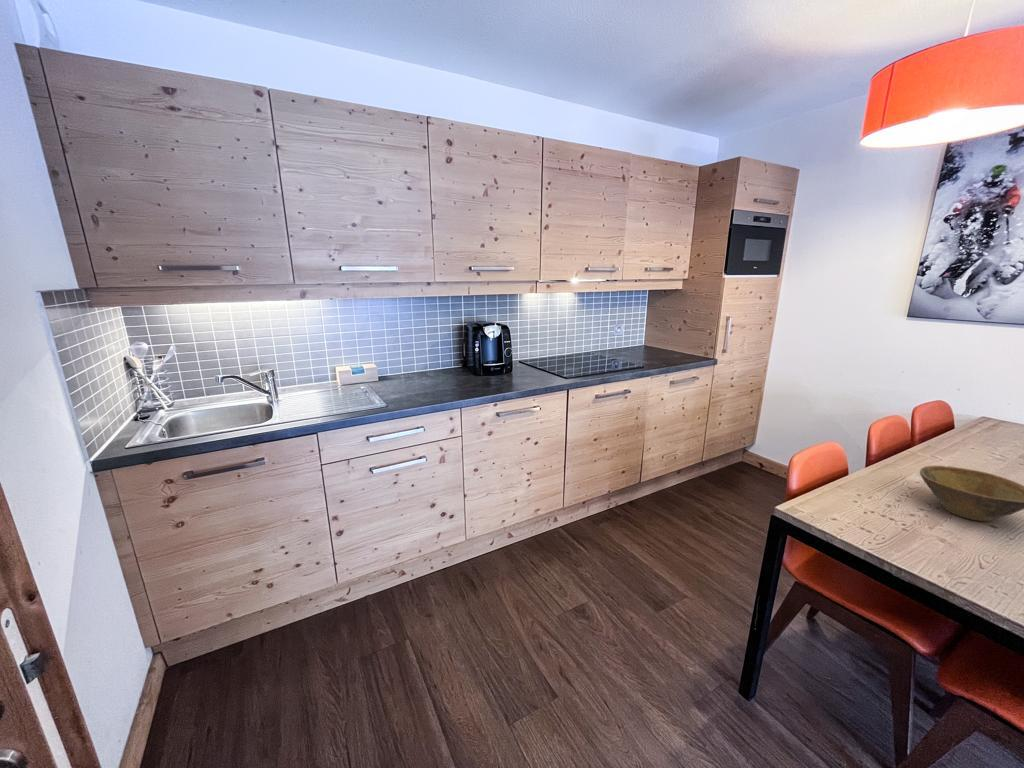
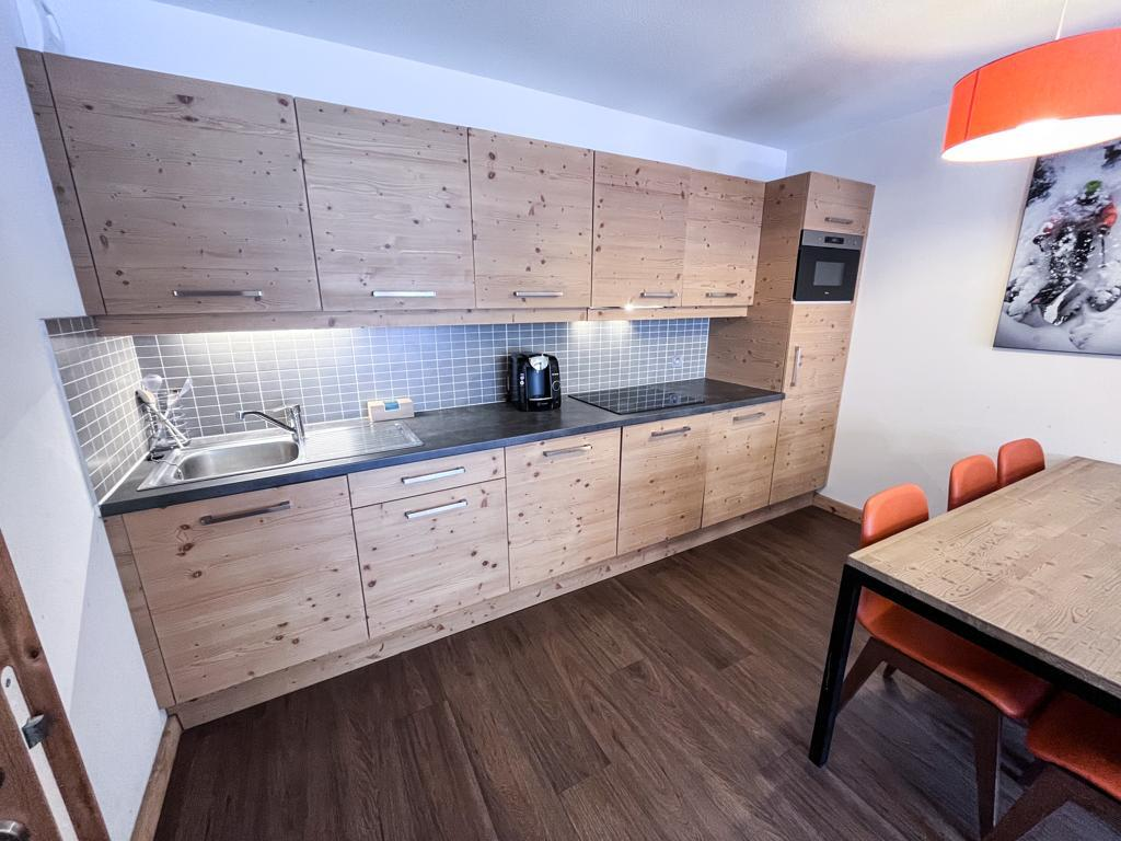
- bowl (971, 496)
